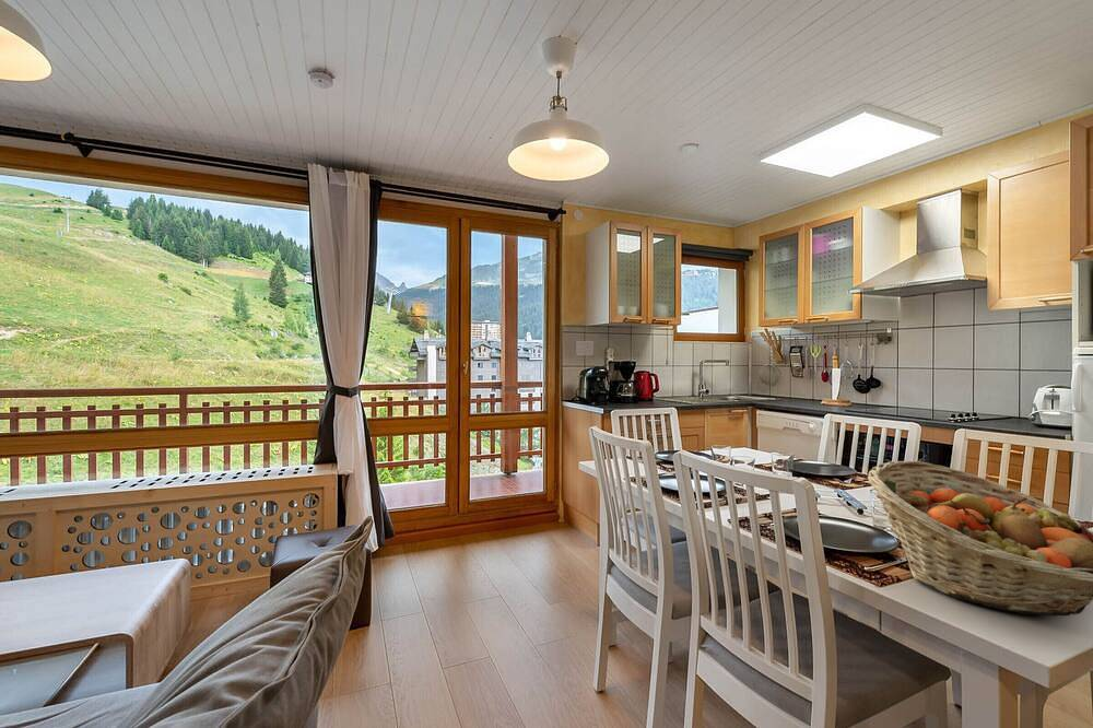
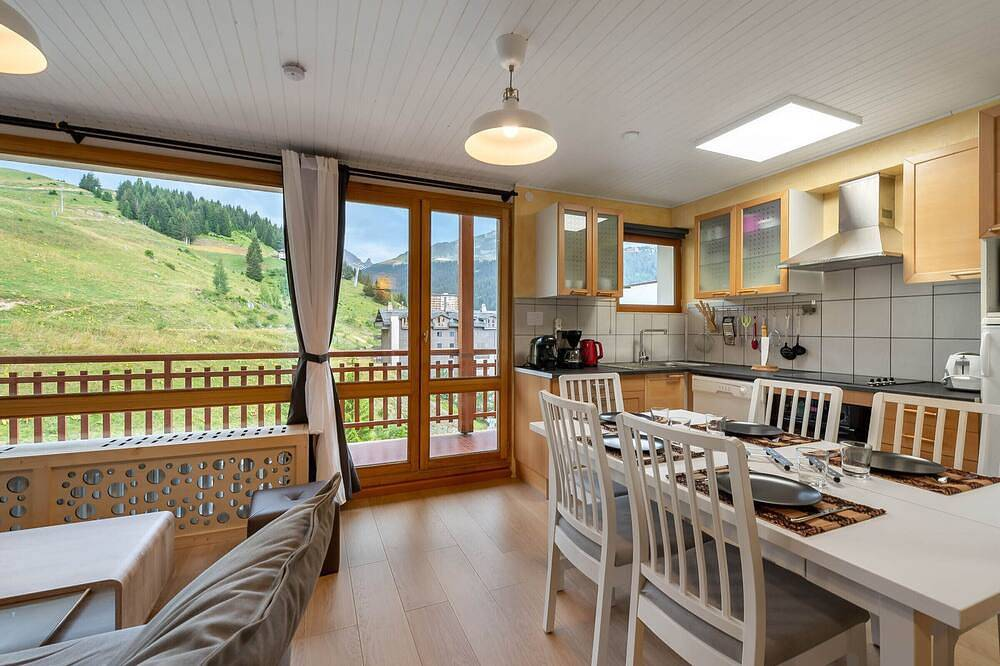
- fruit basket (980, 527)
